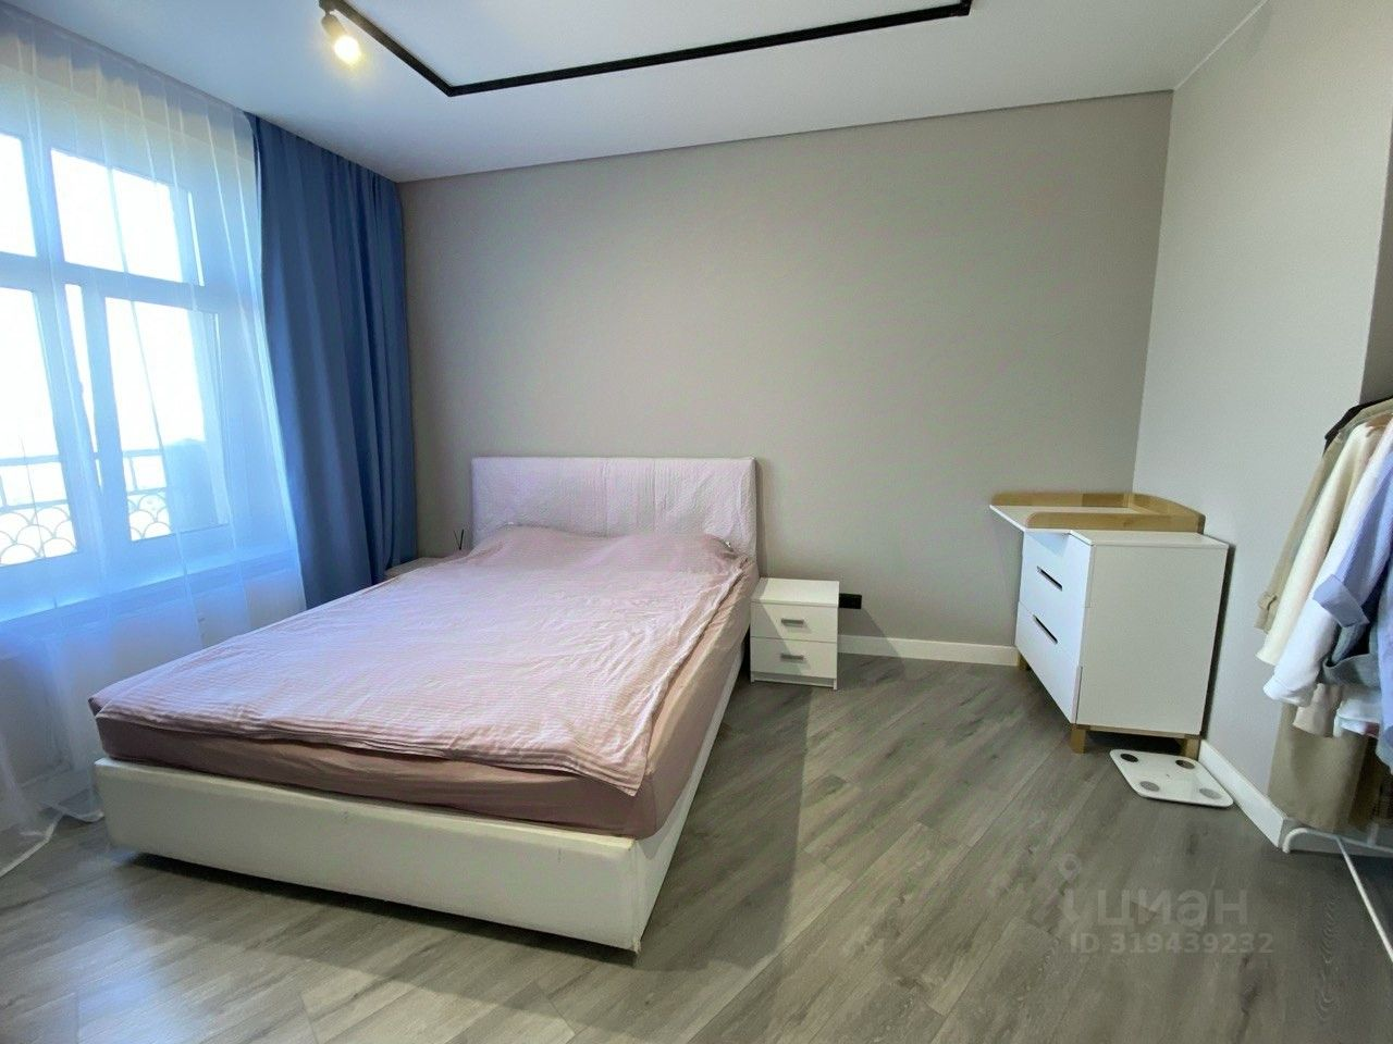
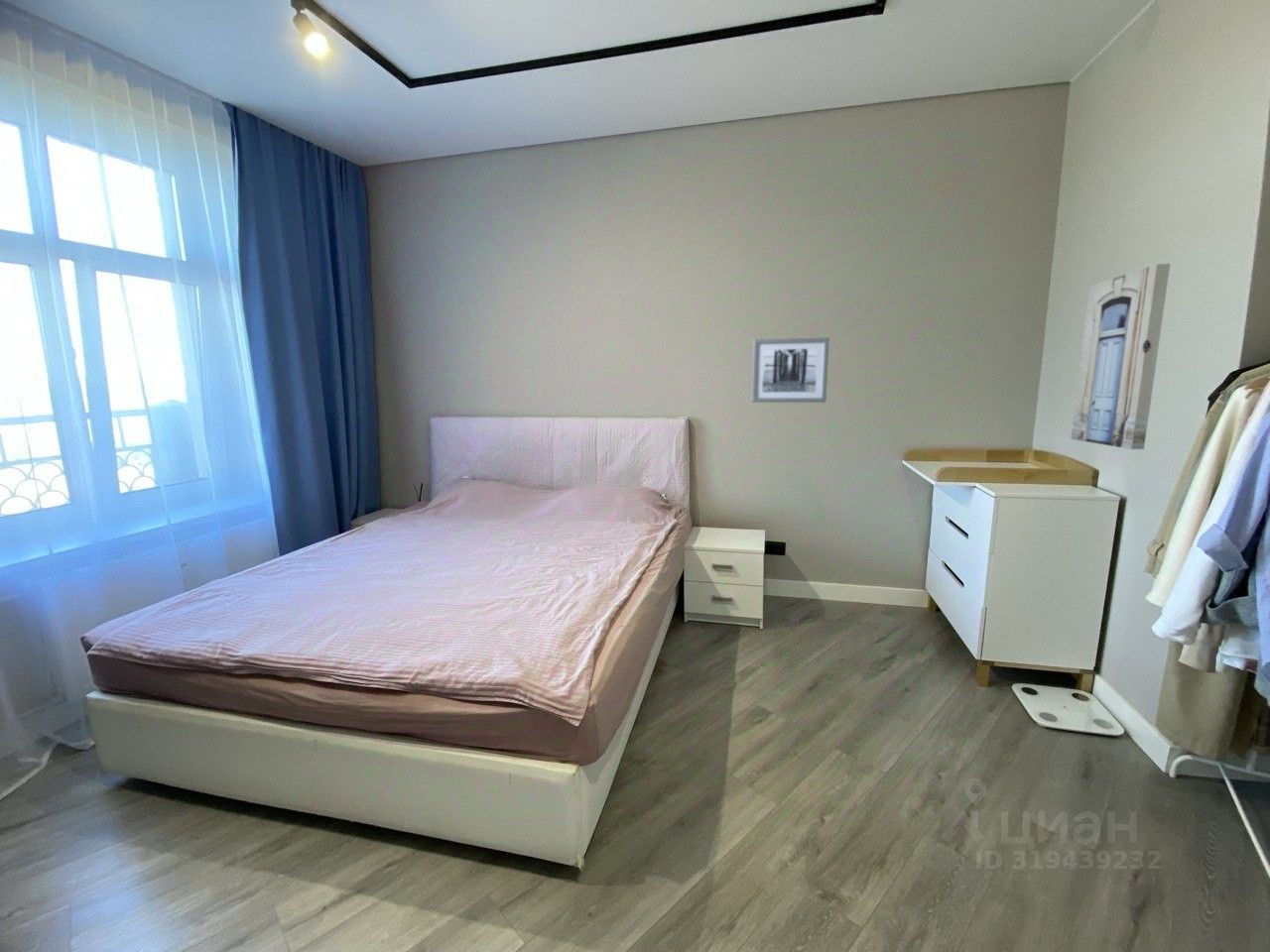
+ wall art (1114, 361)
+ wall art (789, 370)
